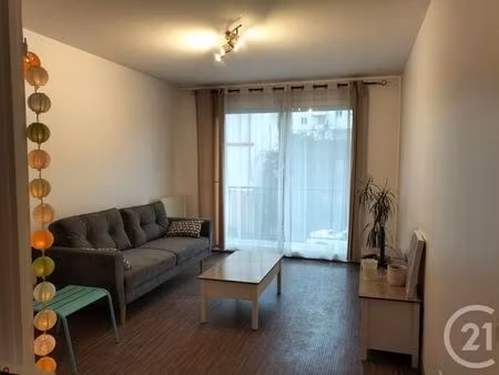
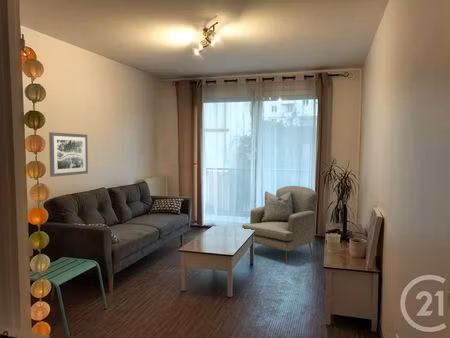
+ wall art (69, 154)
+ armchair (283, 220)
